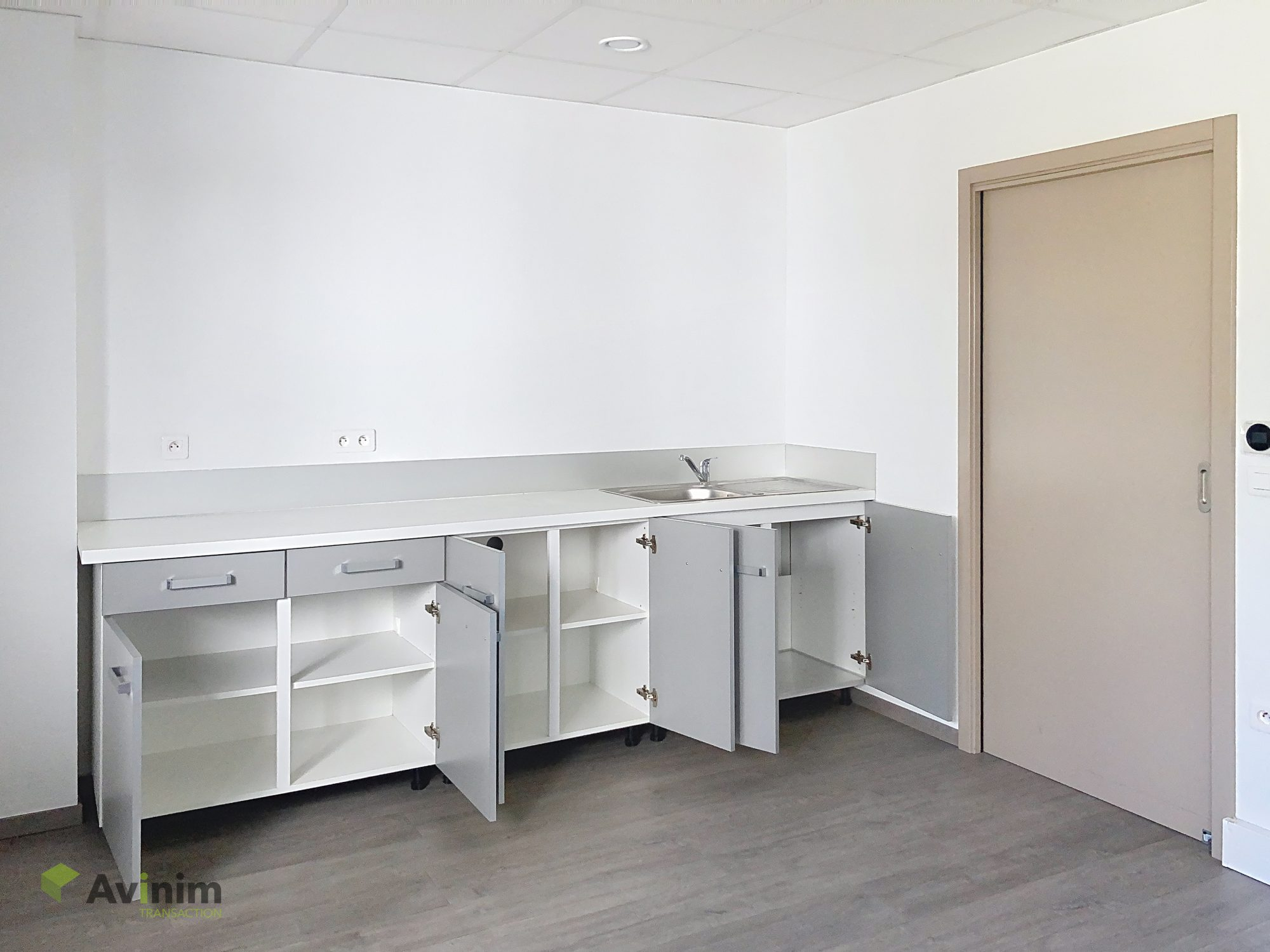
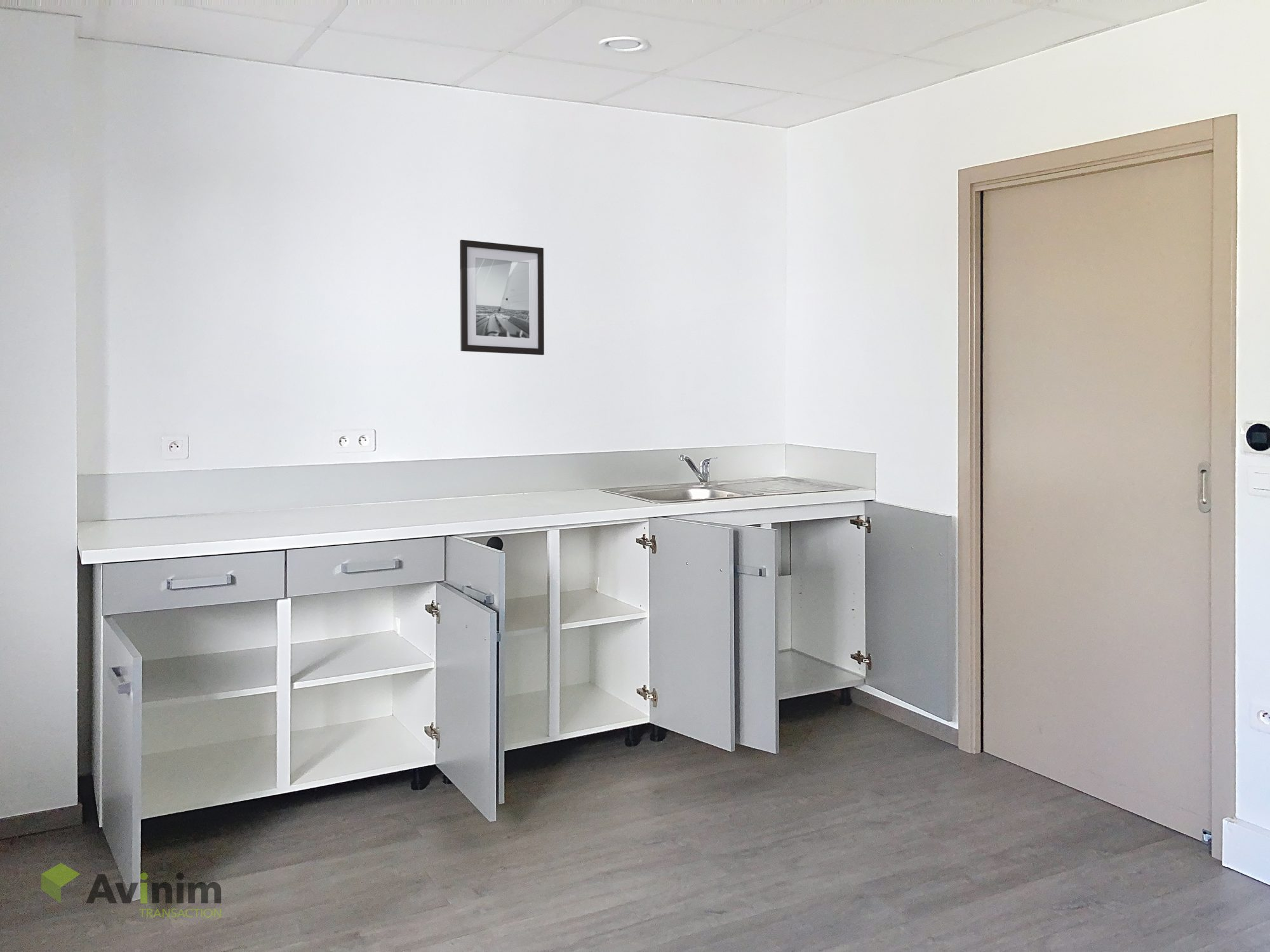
+ wall art (502, 298)
